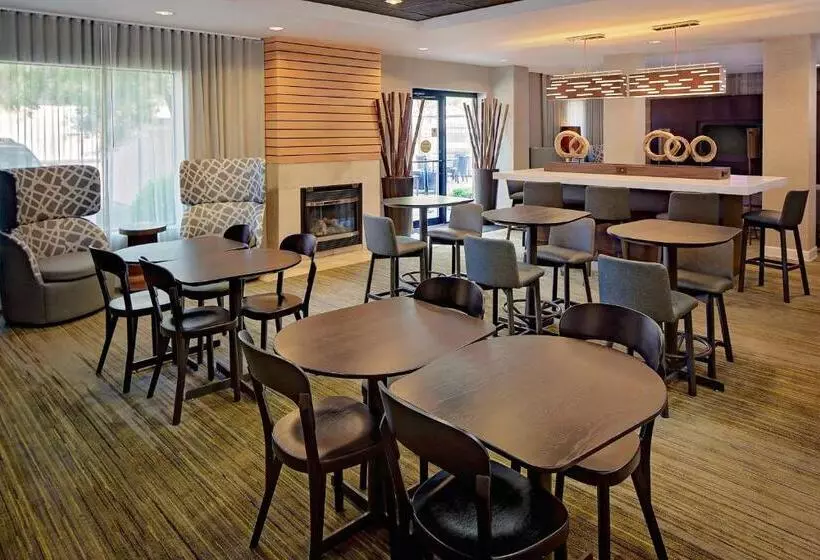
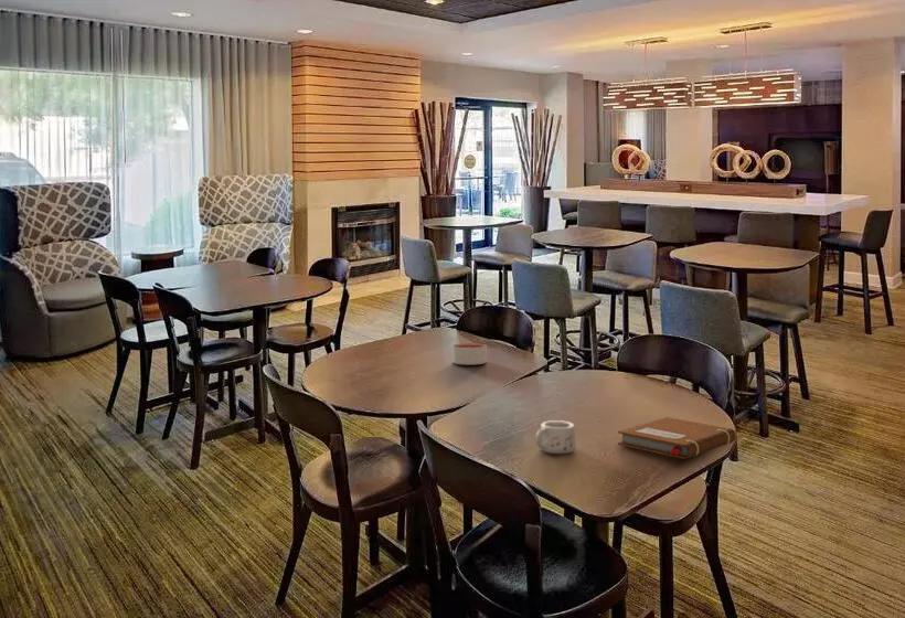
+ candle (469, 353)
+ mug (553, 438)
+ notebook (675, 437)
